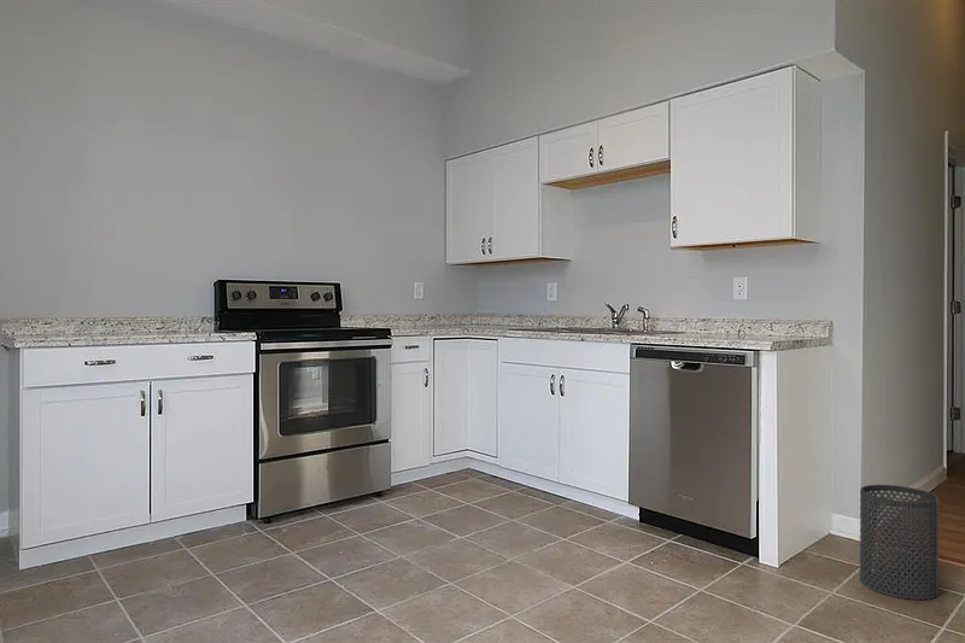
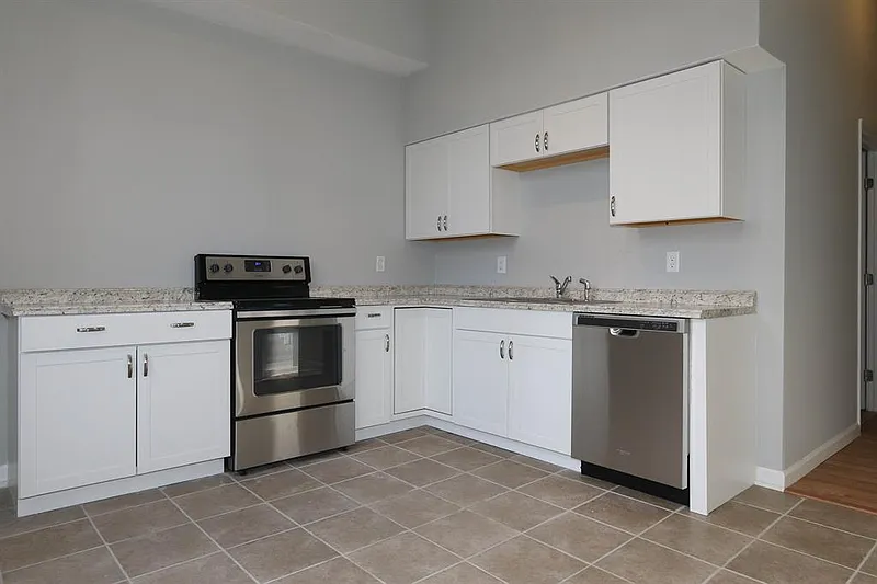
- trash can (897, 539)
